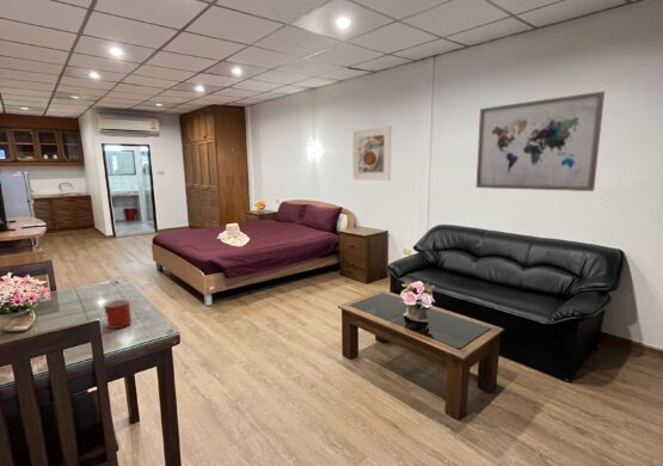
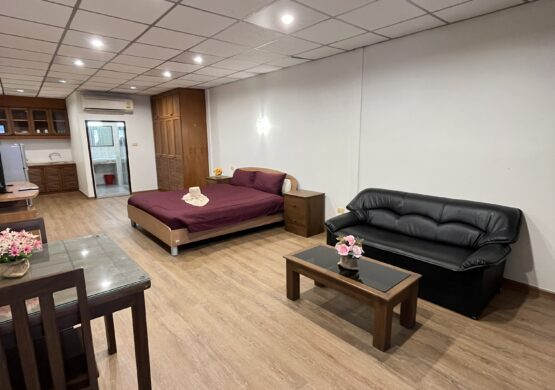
- wall art (532, 146)
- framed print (370, 154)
- mug (115, 313)
